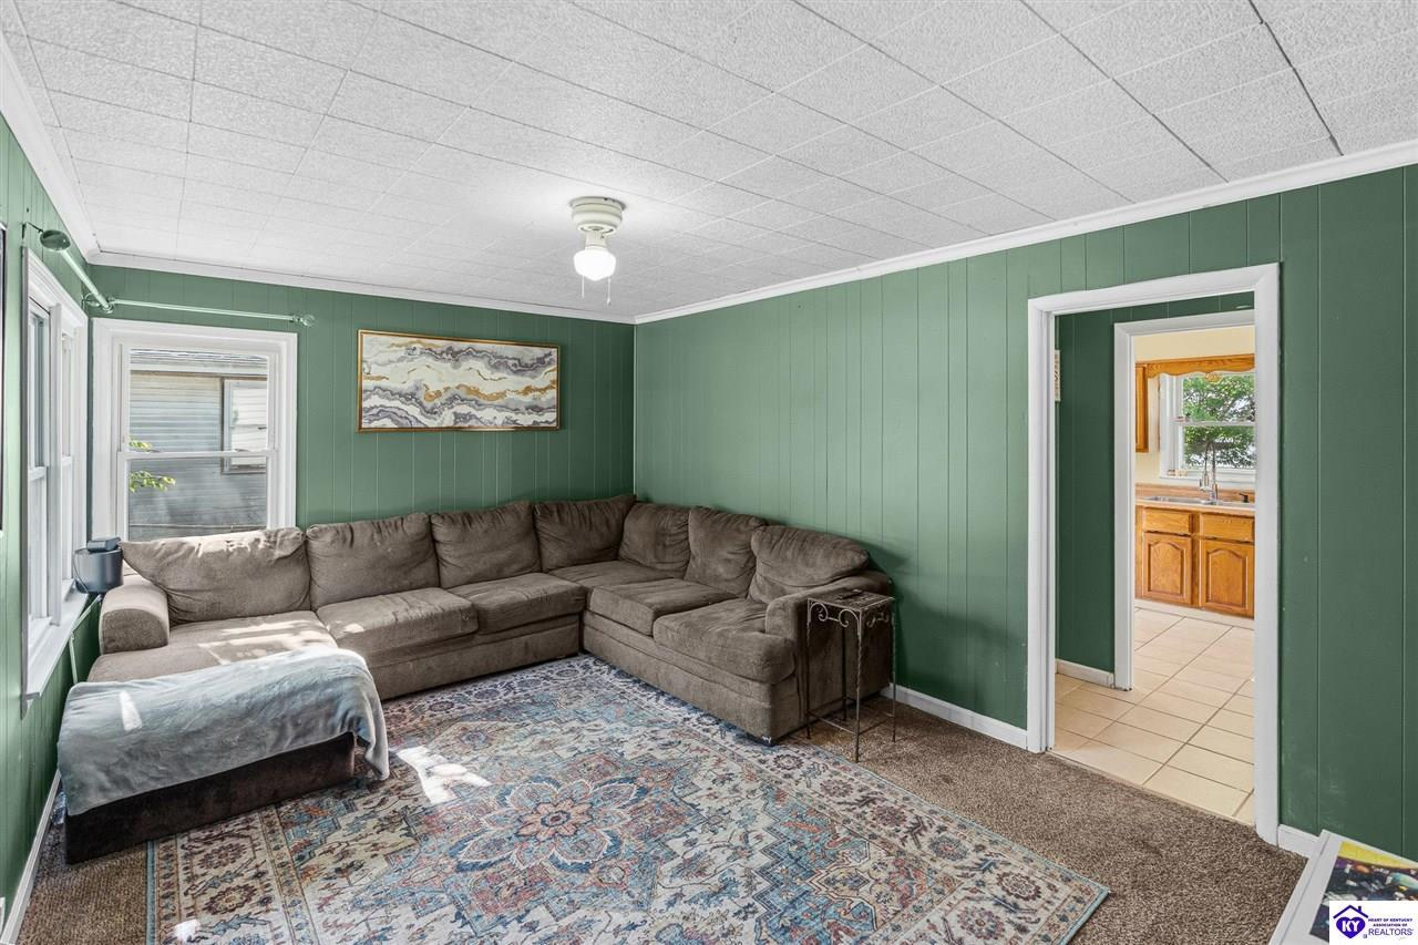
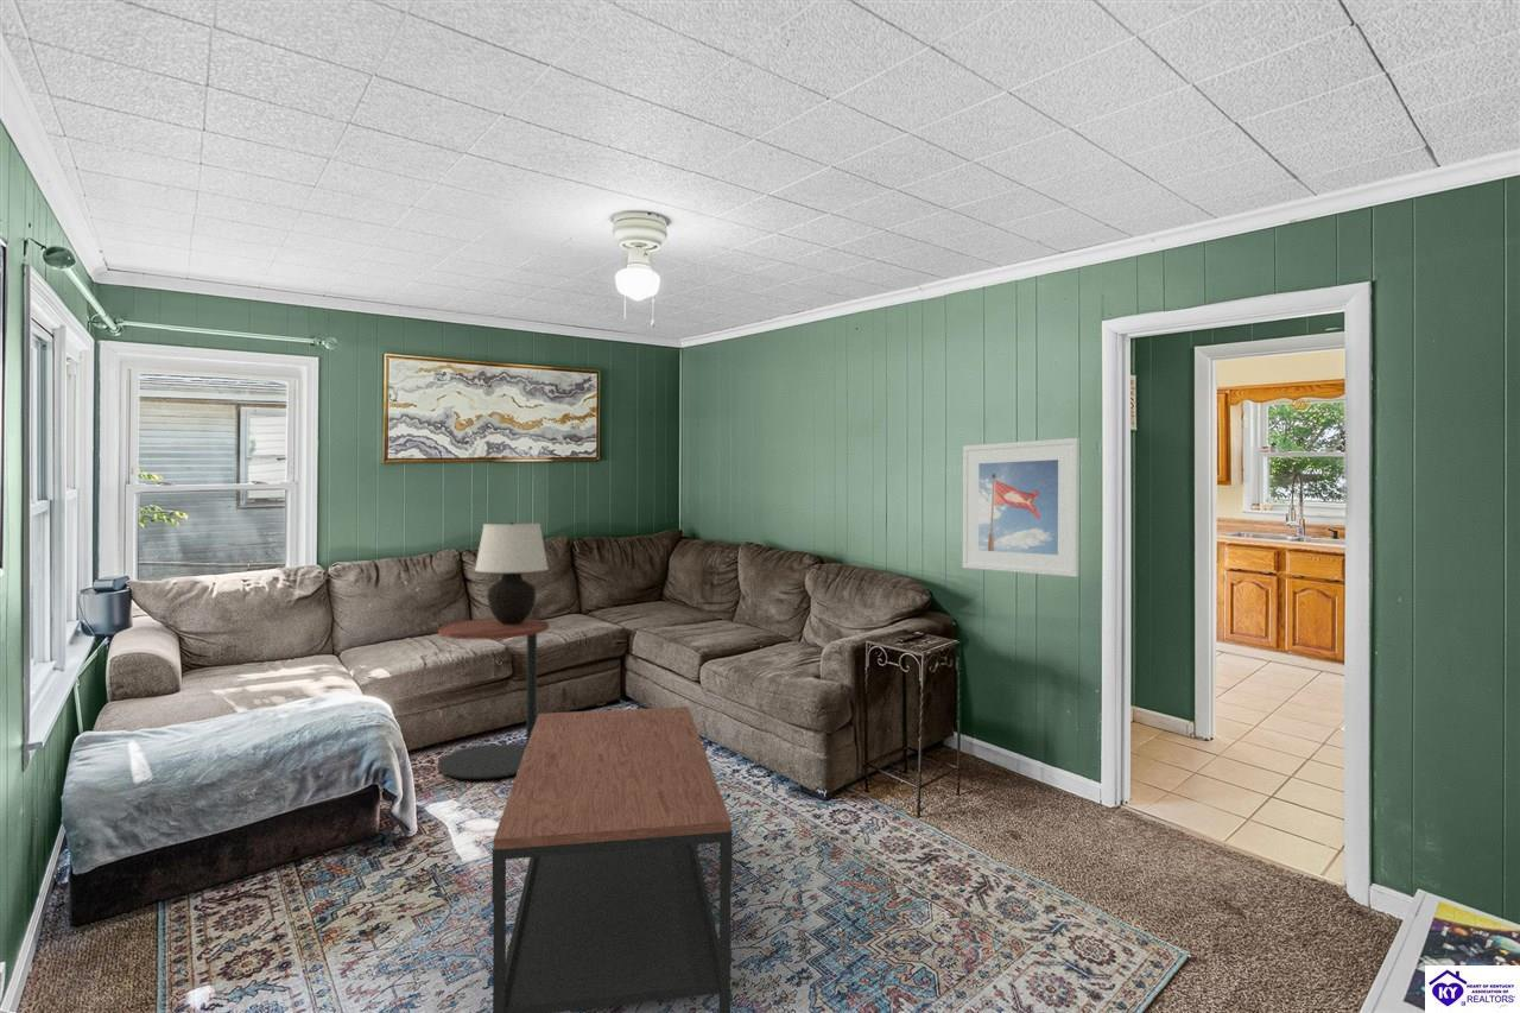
+ side table (526, 692)
+ coffee table (614, 842)
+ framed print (1016, 507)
+ table lamp (512, 571)
